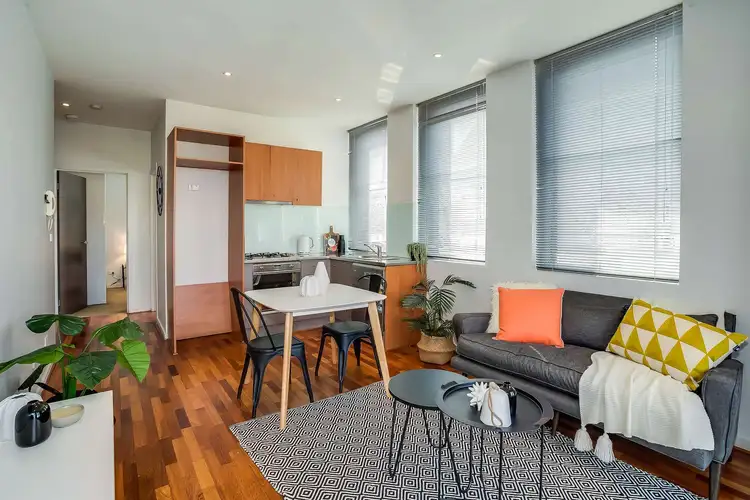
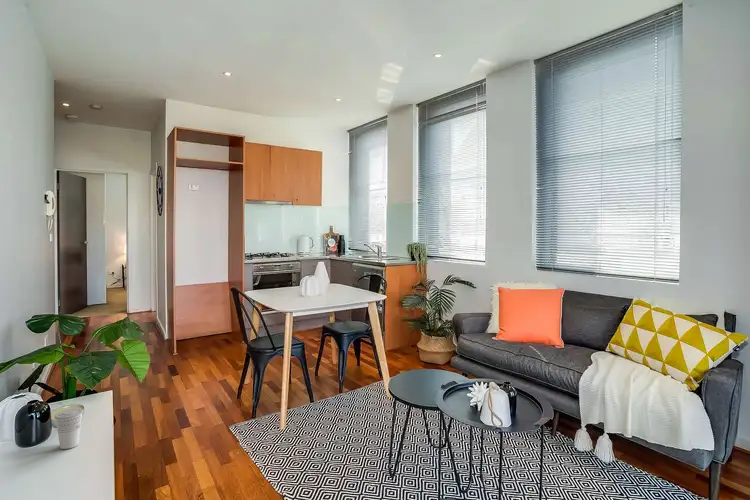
+ cup (69, 428)
